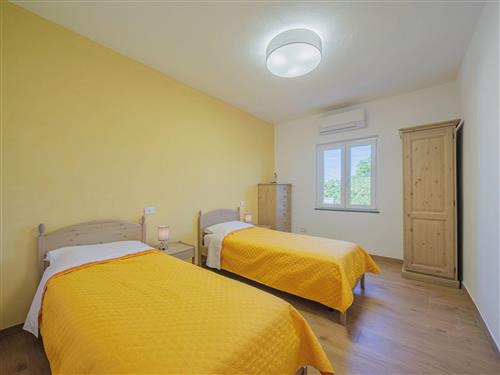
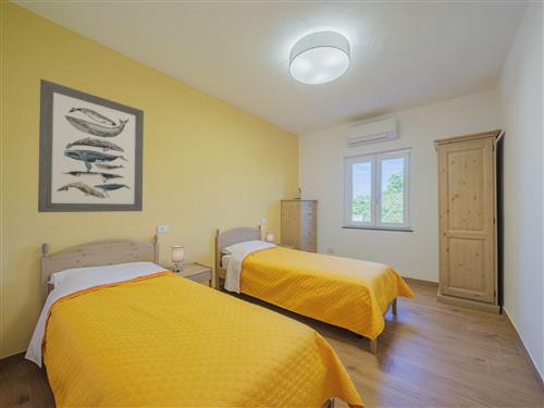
+ wall art (98, 153)
